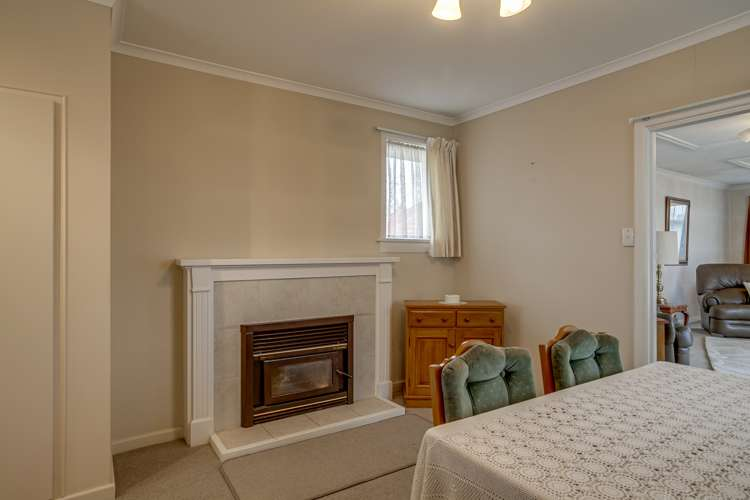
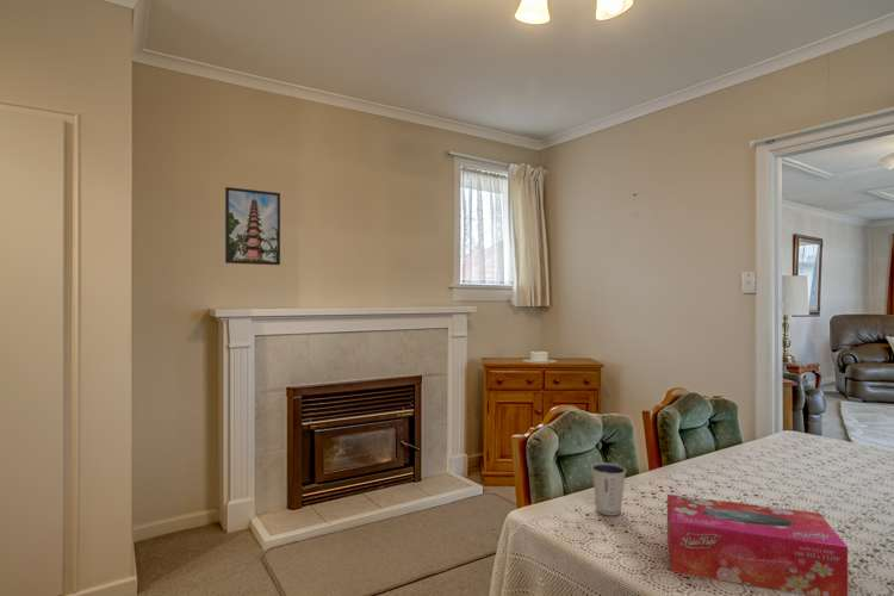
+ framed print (253, 226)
+ dixie cup (608, 489)
+ tissue box (746, 541)
